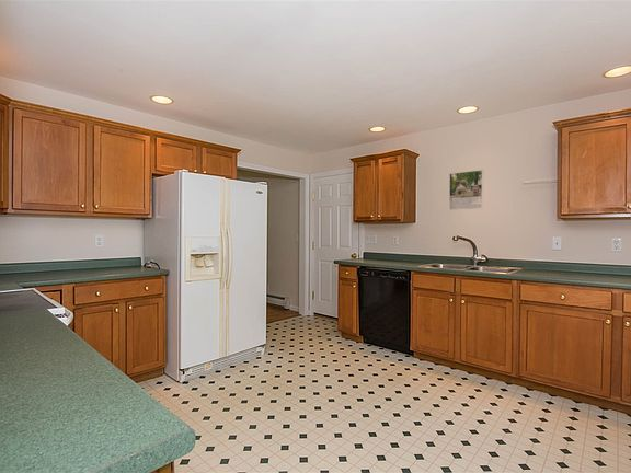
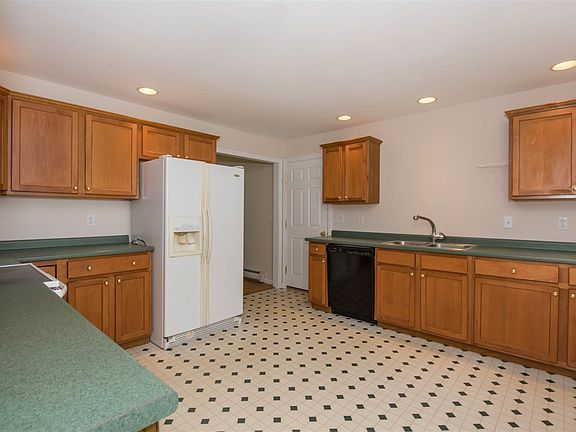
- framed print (466, 191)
